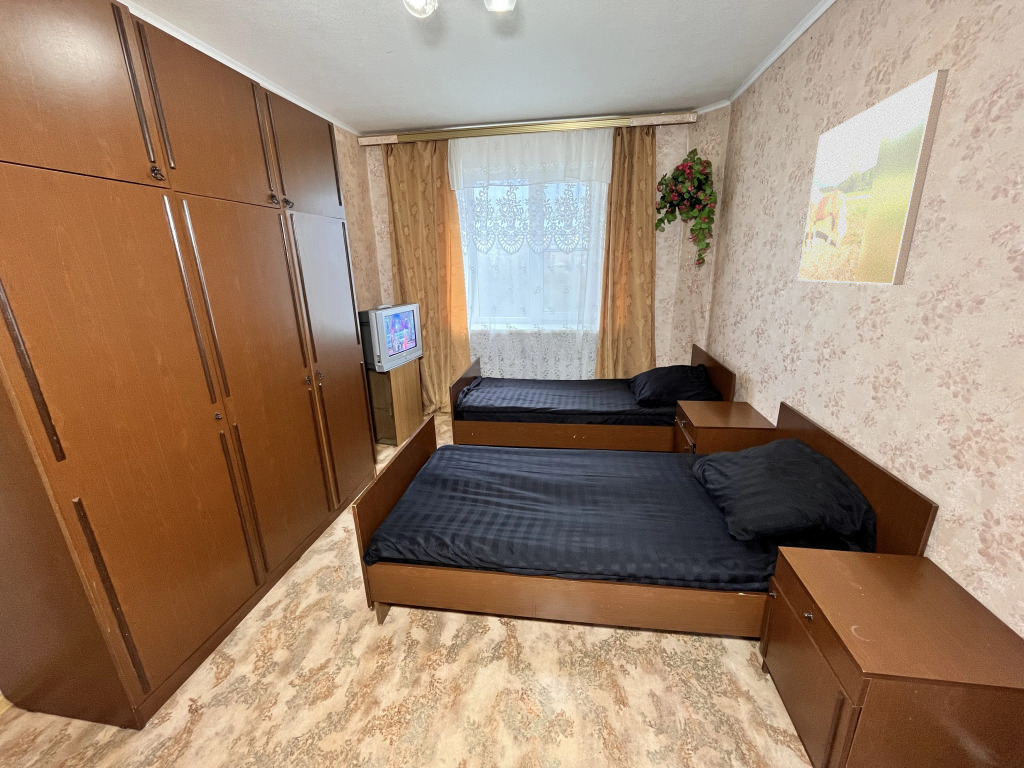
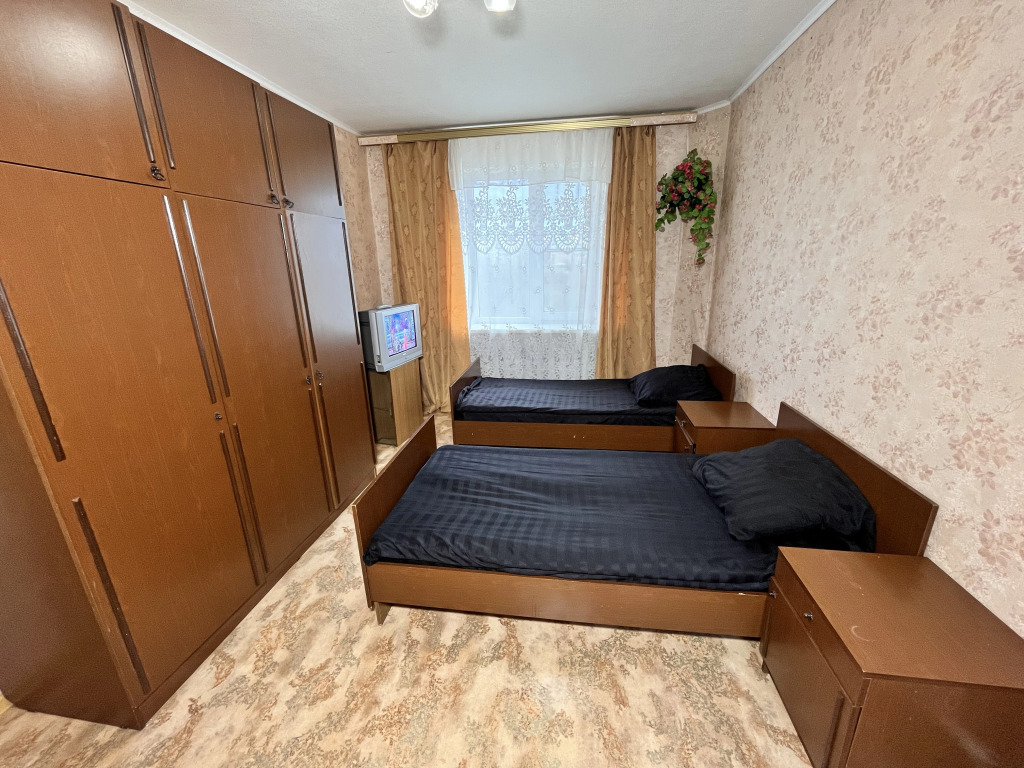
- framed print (855, 200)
